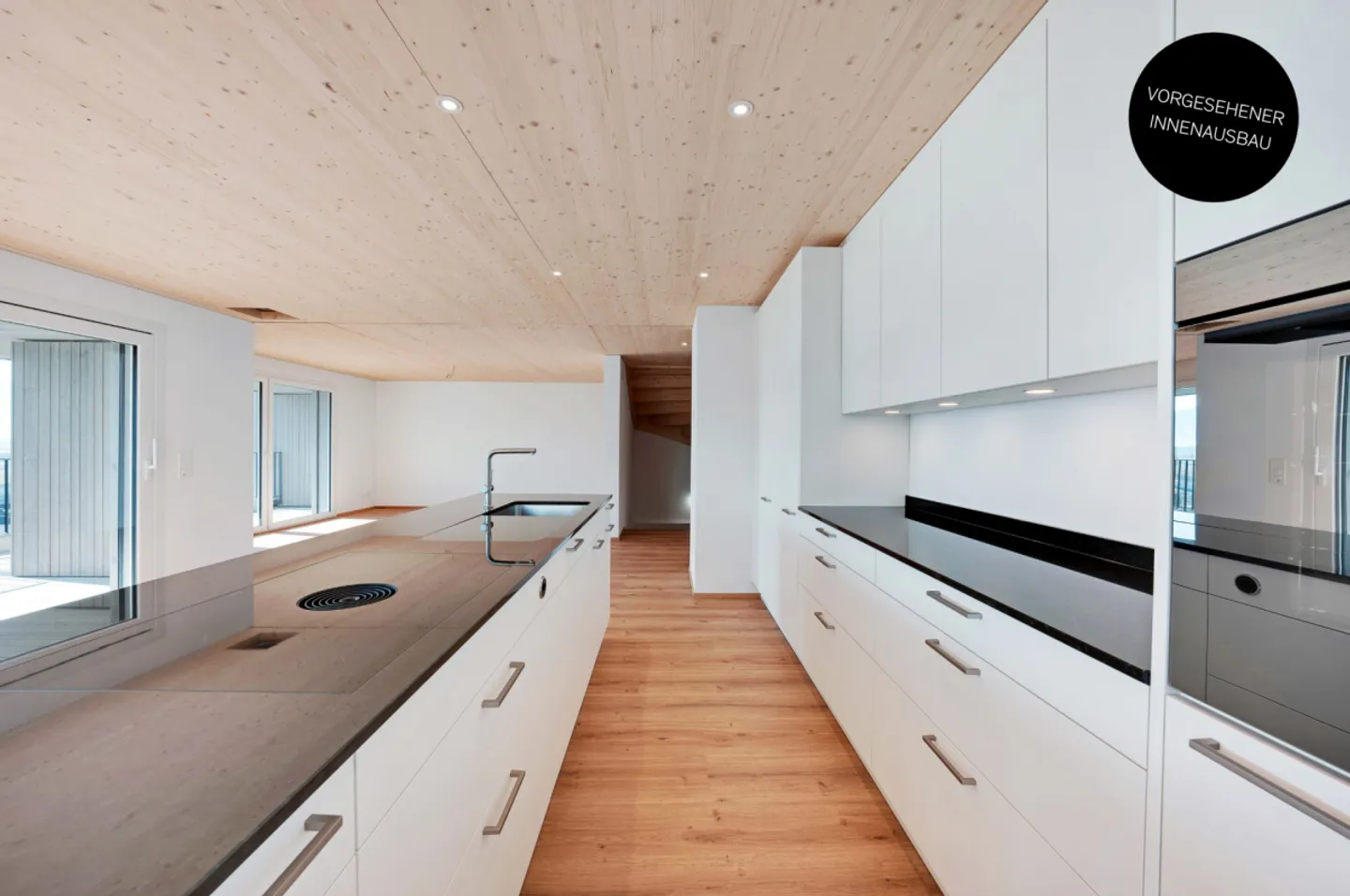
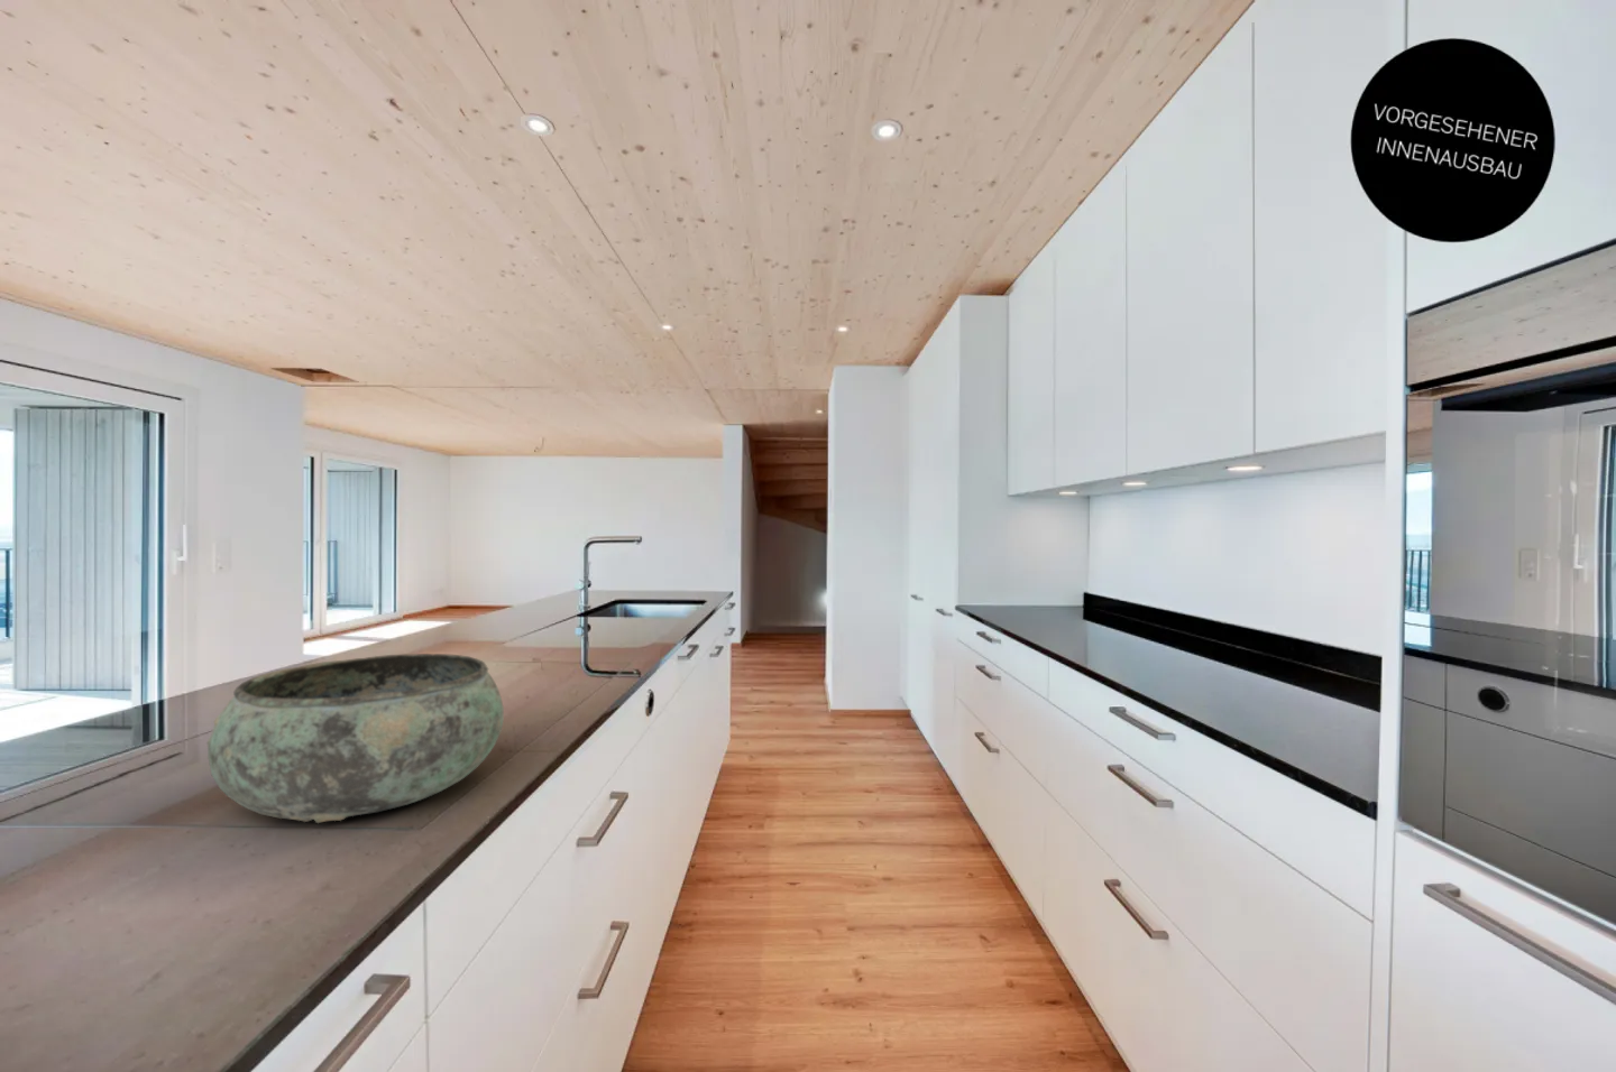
+ bowl (370, 730)
